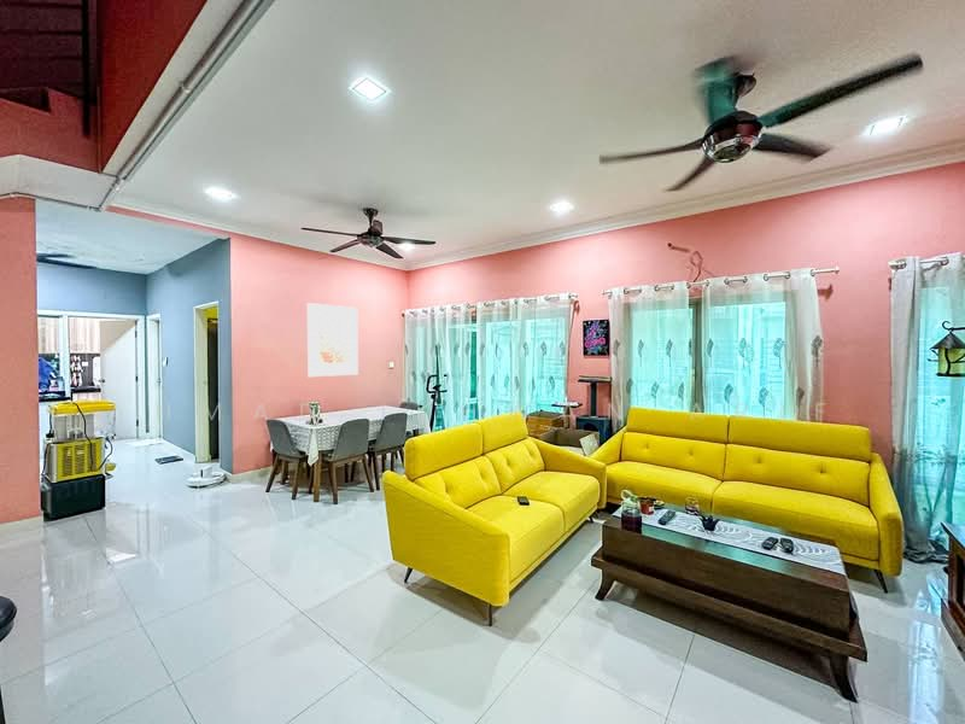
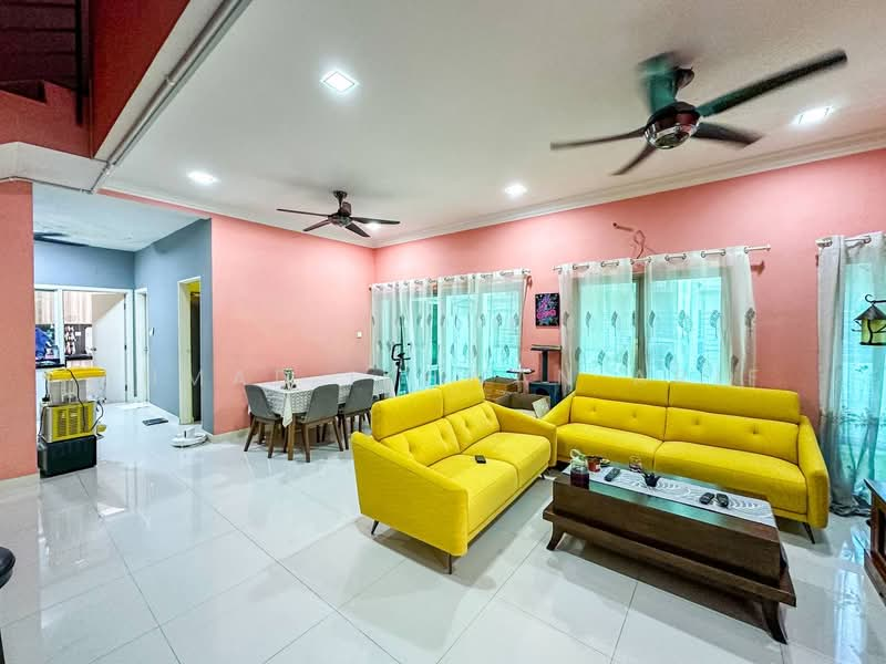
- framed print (333, 340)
